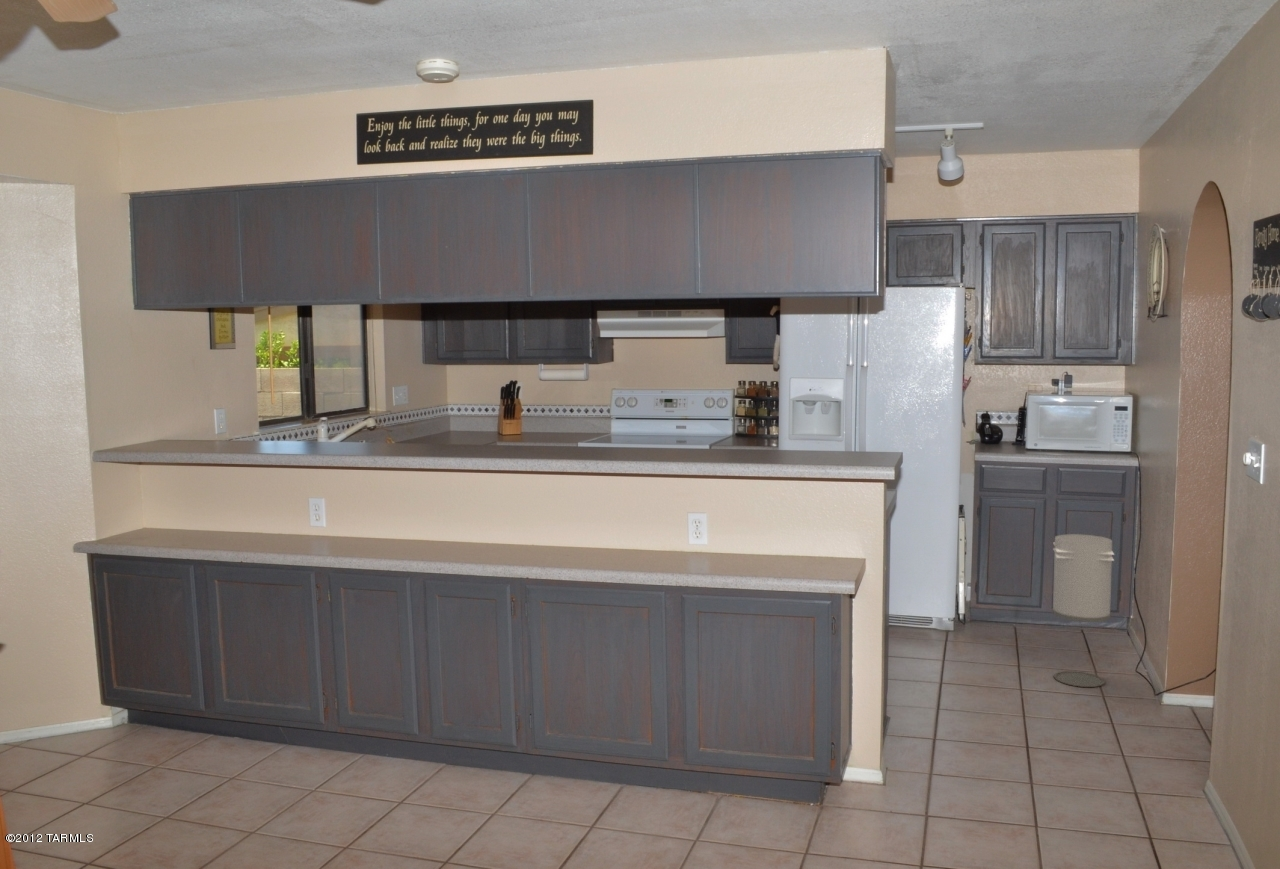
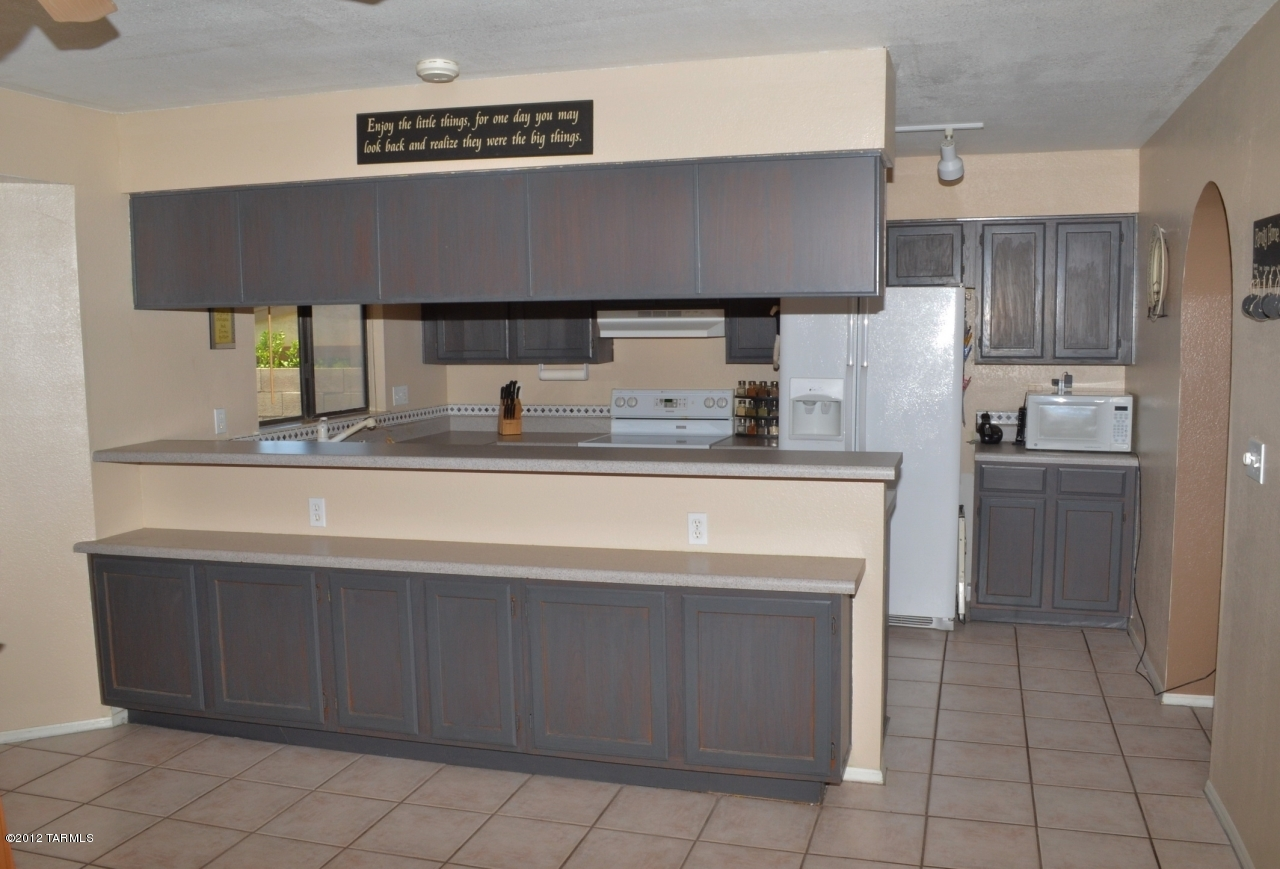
- trash can (1081, 609)
